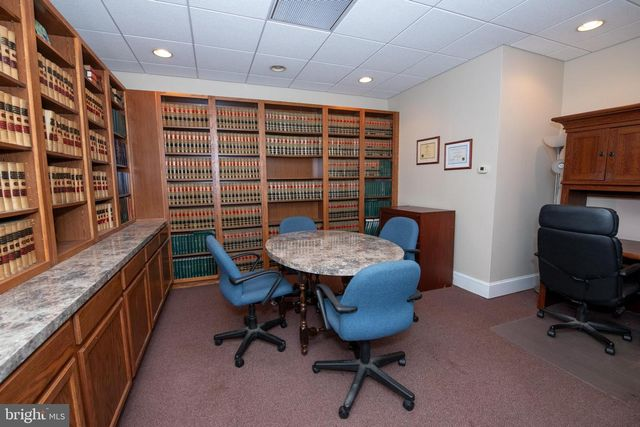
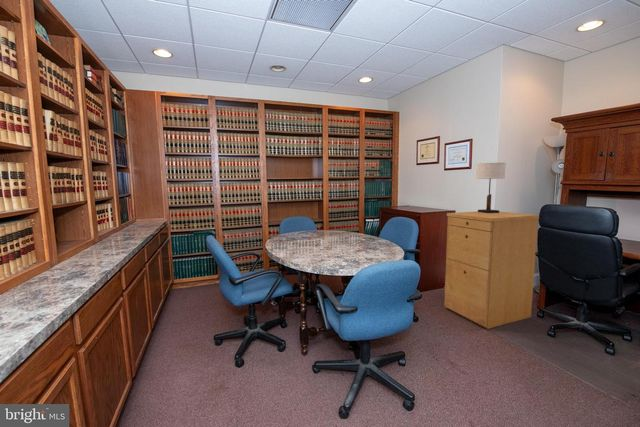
+ table lamp (489, 188)
+ filing cabinet (488, 264)
